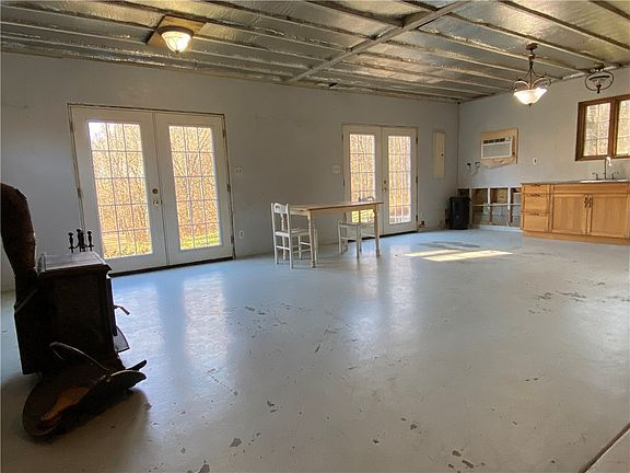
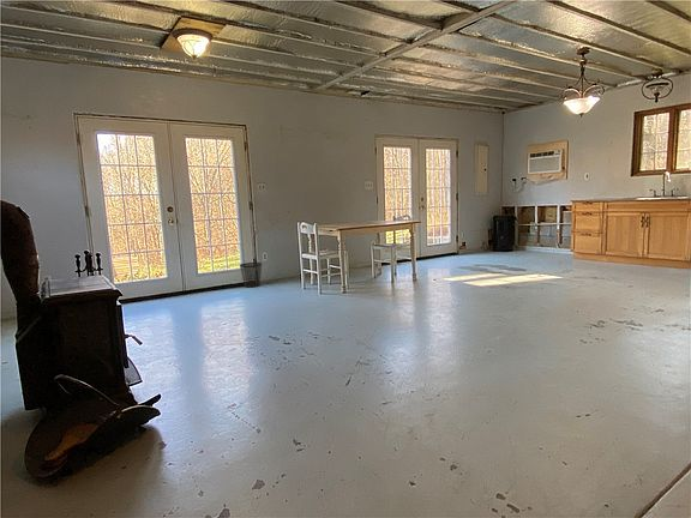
+ wastebasket (251, 275)
